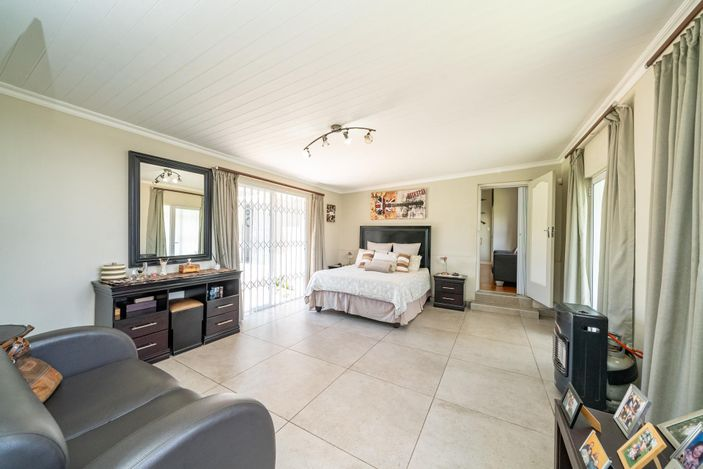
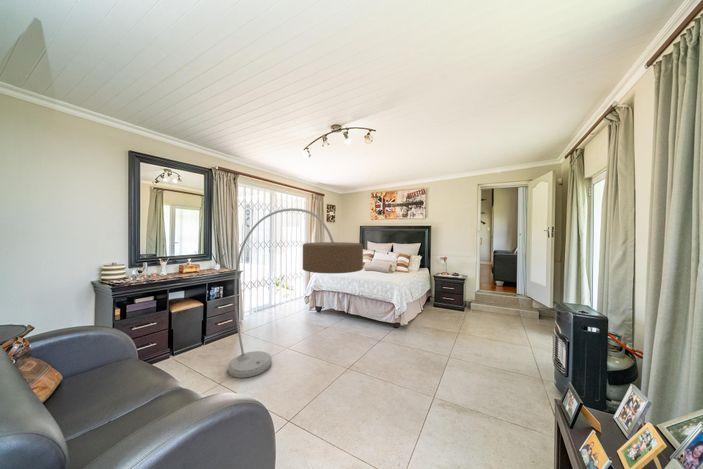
+ floor lamp (304, 270)
